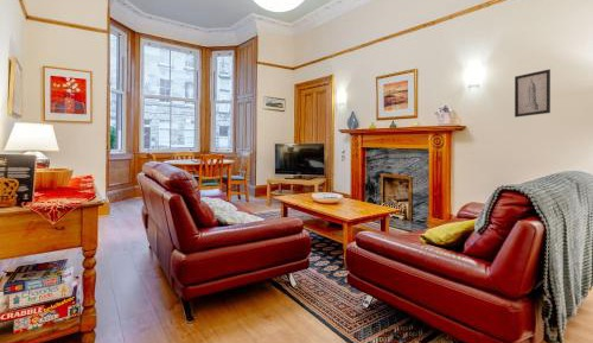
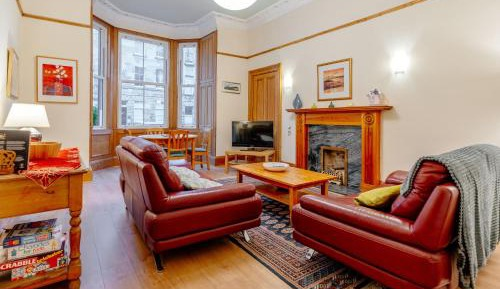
- wall art (531, 94)
